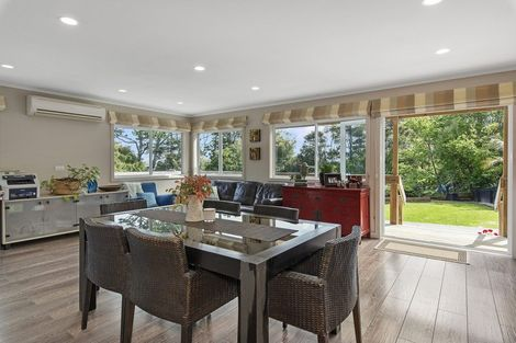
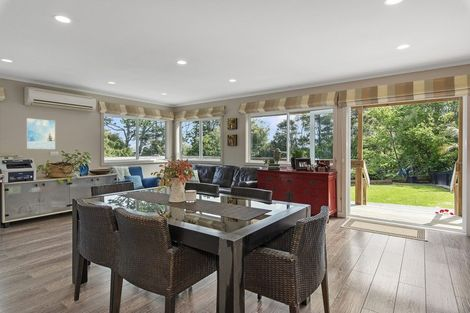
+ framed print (41, 134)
